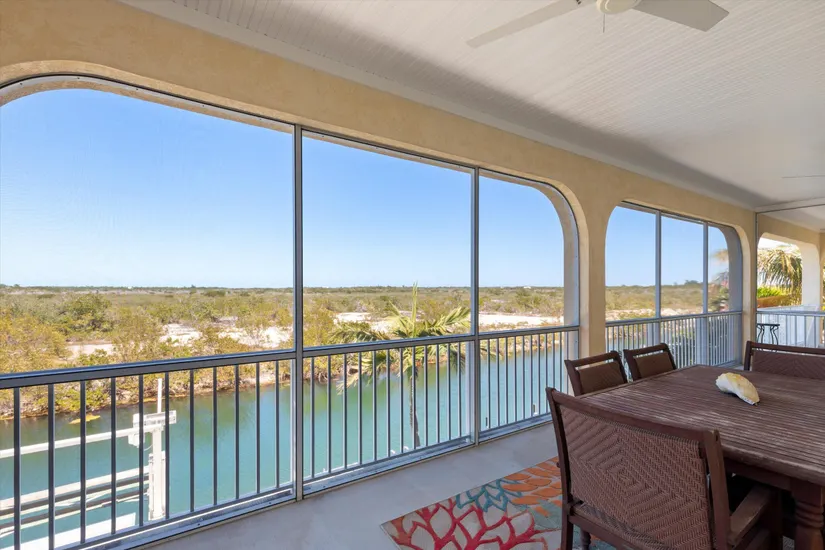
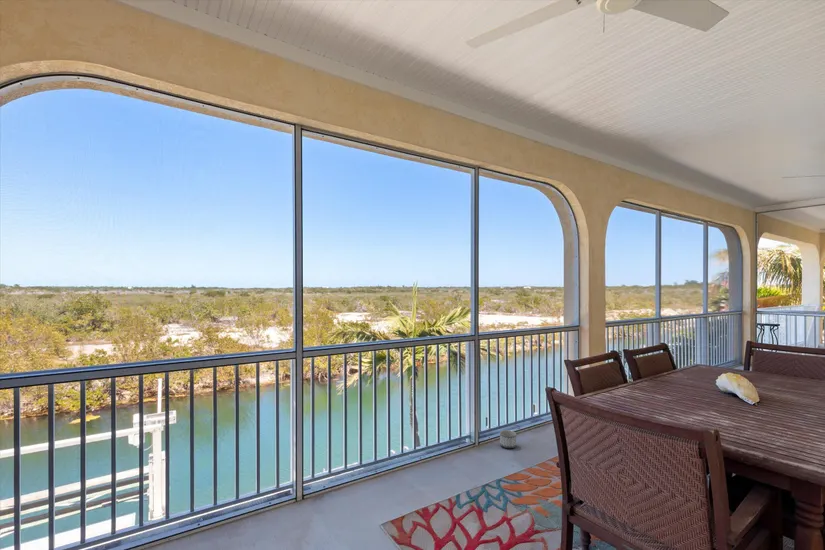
+ planter (508, 439)
